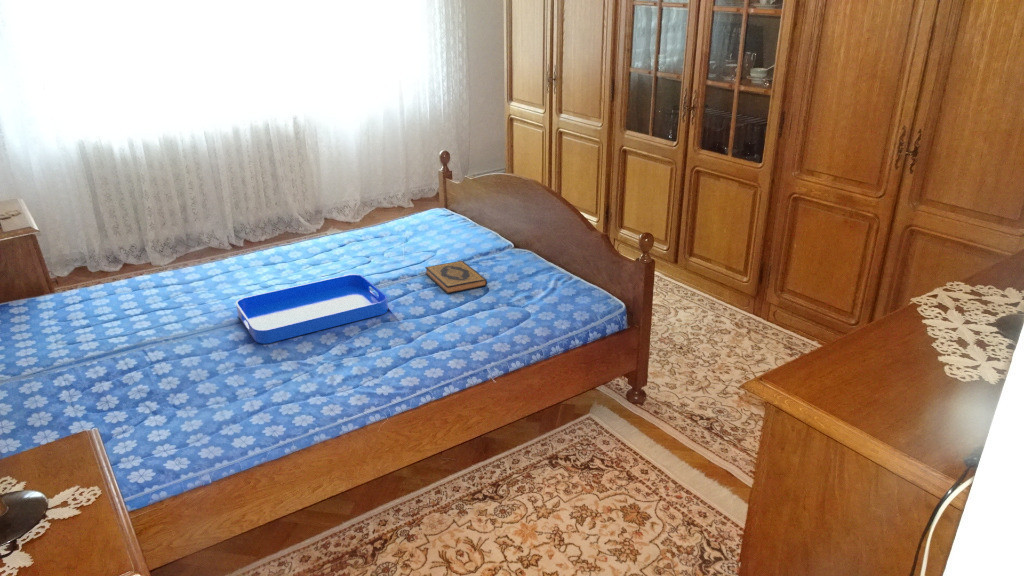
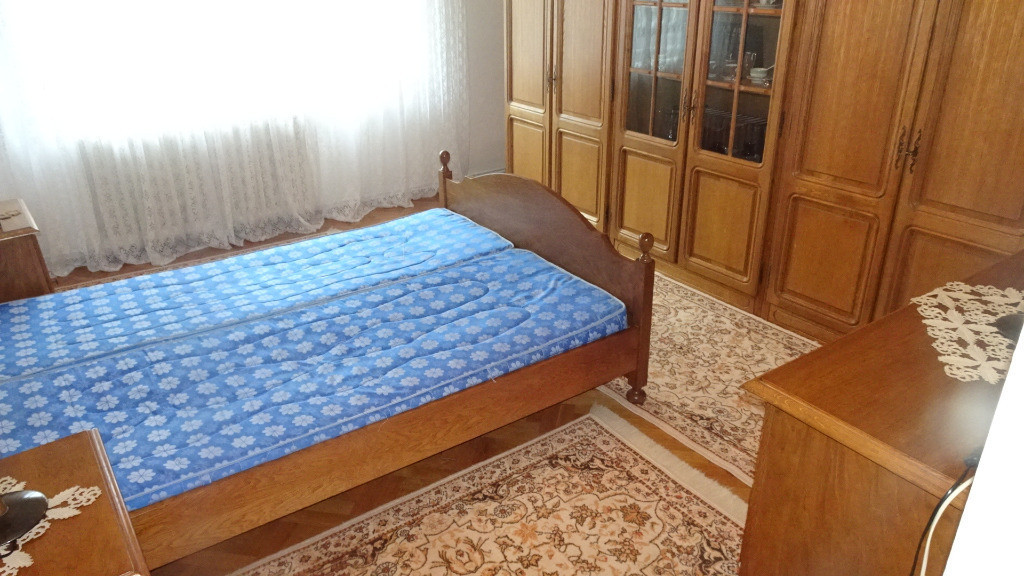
- serving tray (312, 306)
- hardback book (455, 276)
